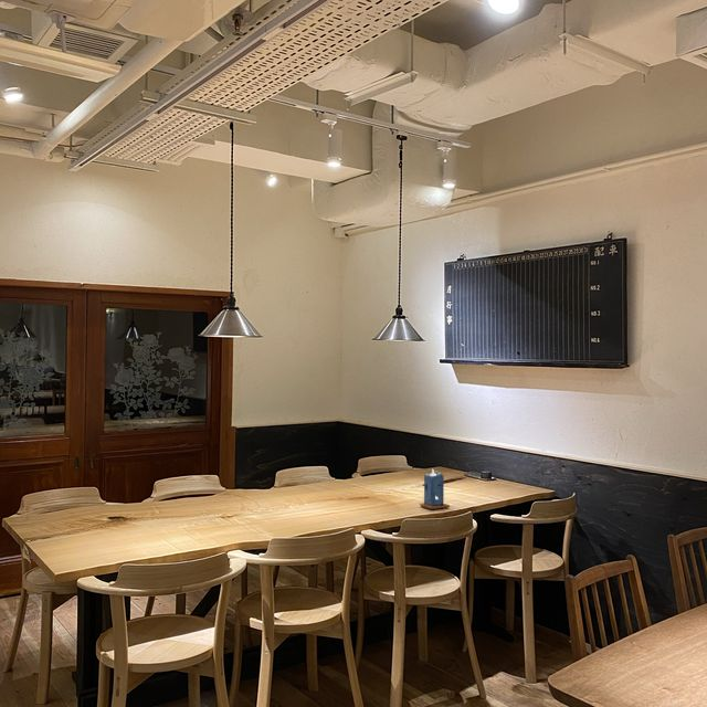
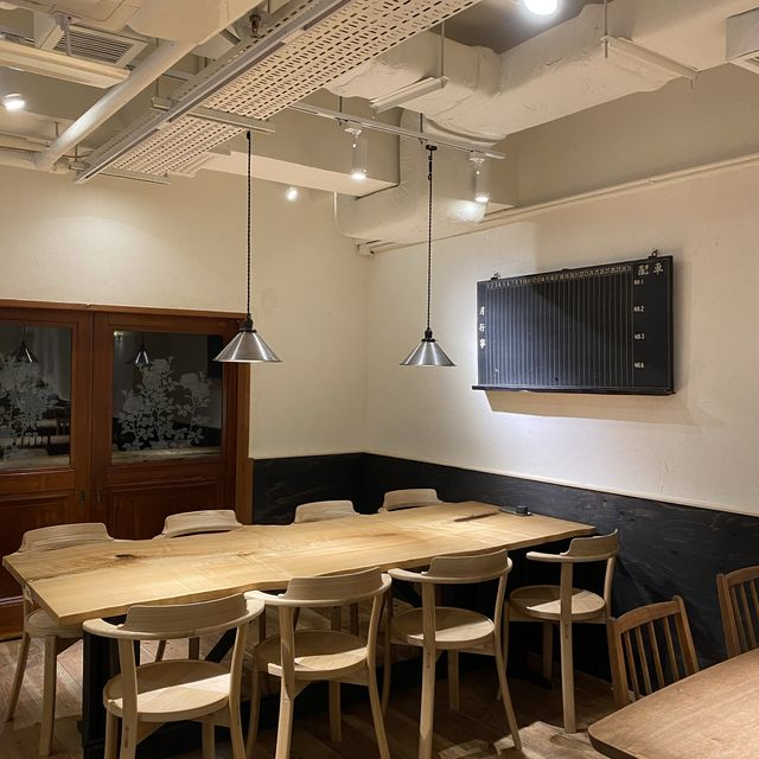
- candle (434, 487)
